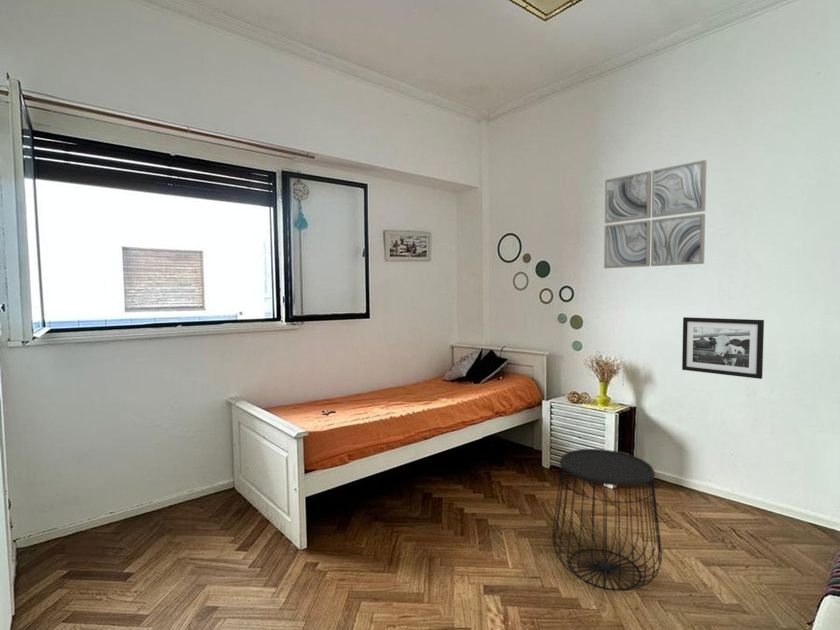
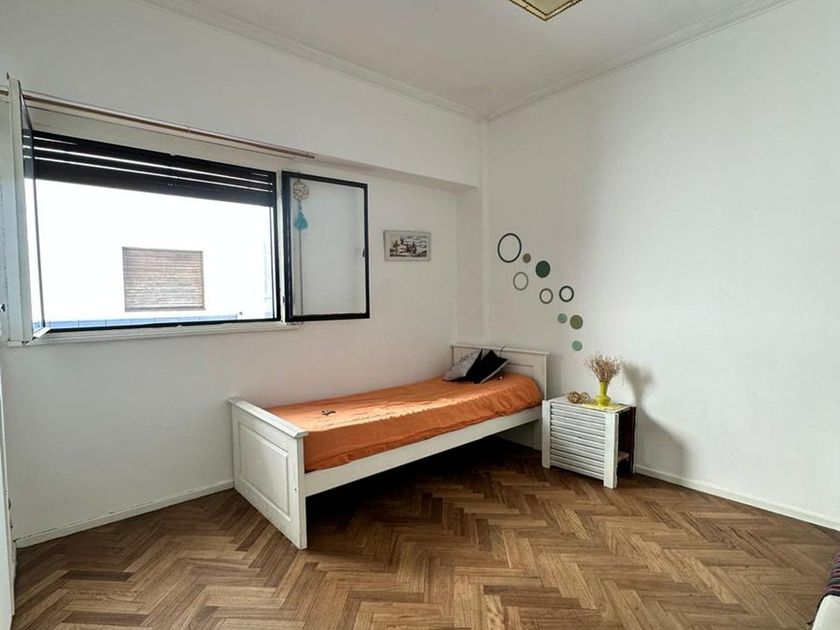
- picture frame (720, 346)
- wall art (650, 217)
- side table (604, 516)
